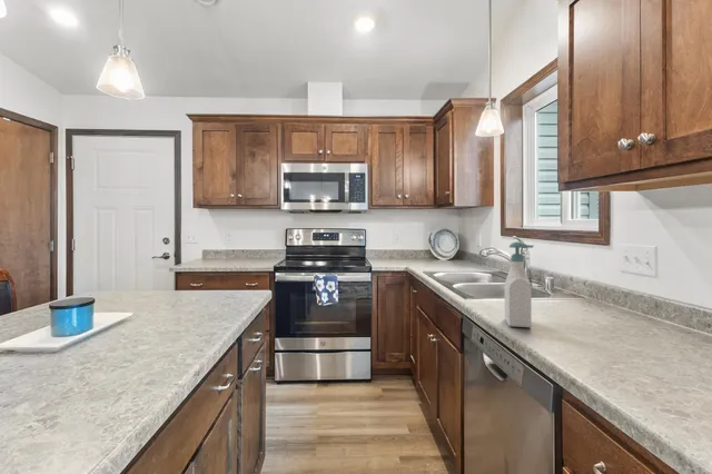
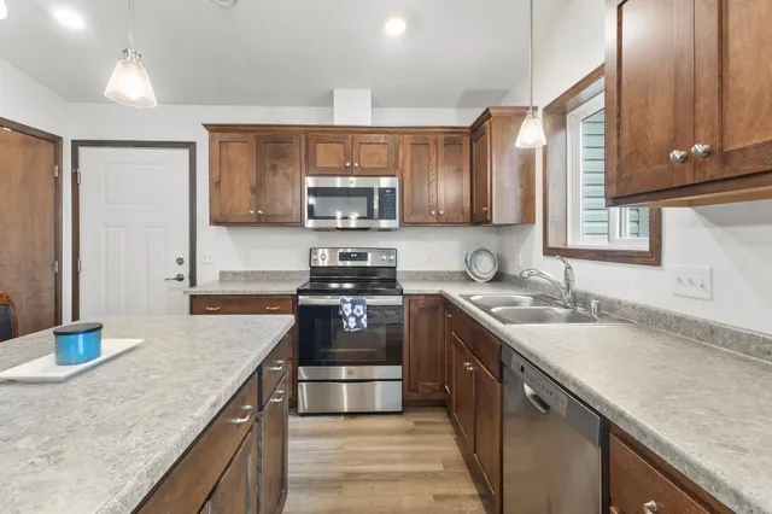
- soap bottle (520, 282)
